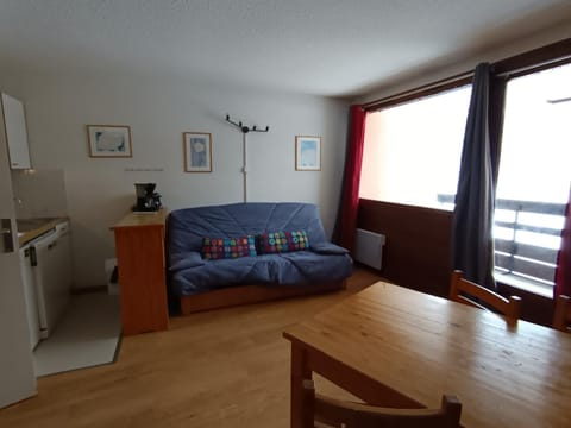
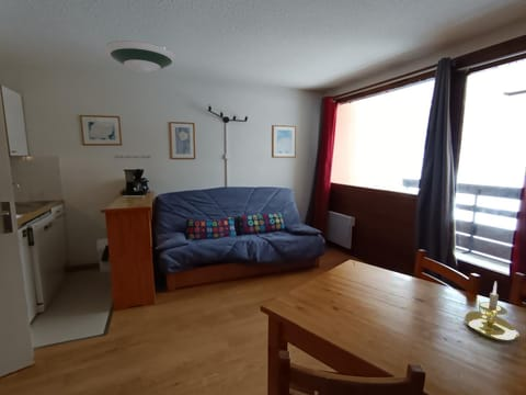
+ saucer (142, 63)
+ candle holder (491, 303)
